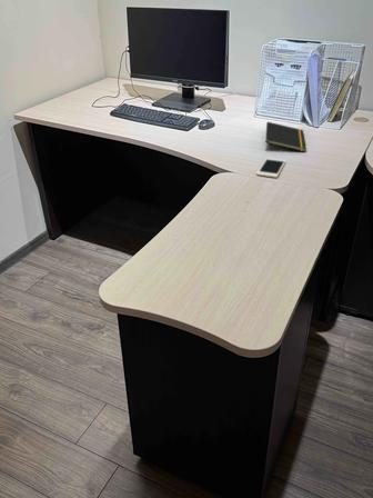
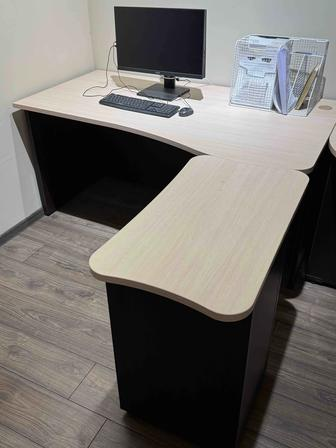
- cell phone (271, 167)
- notepad (285, 136)
